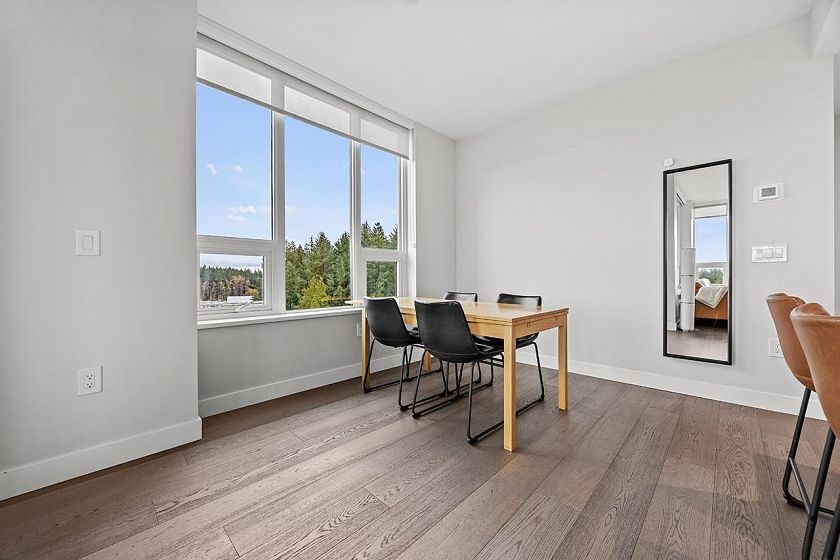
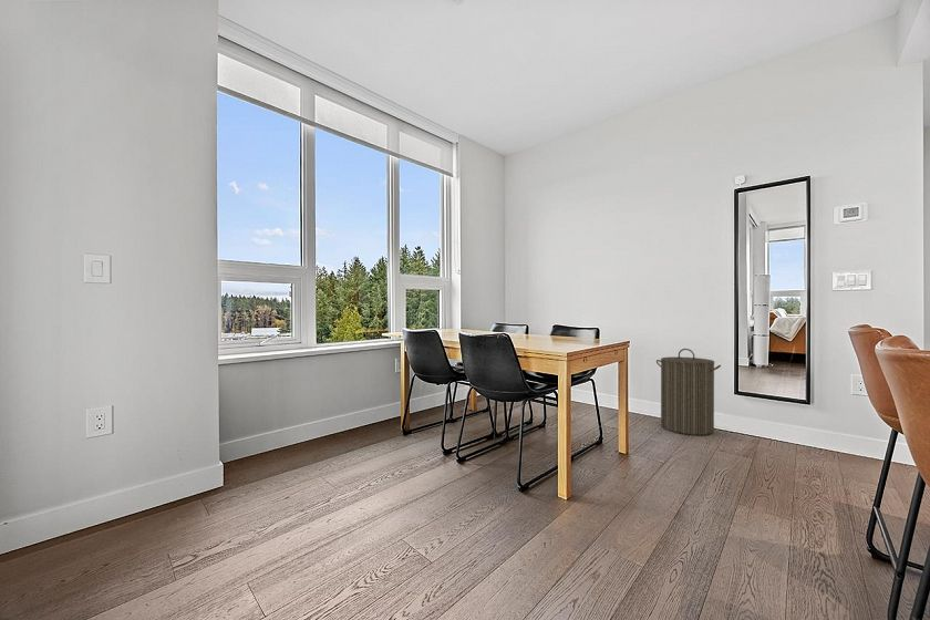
+ laundry hamper (686, 388)
